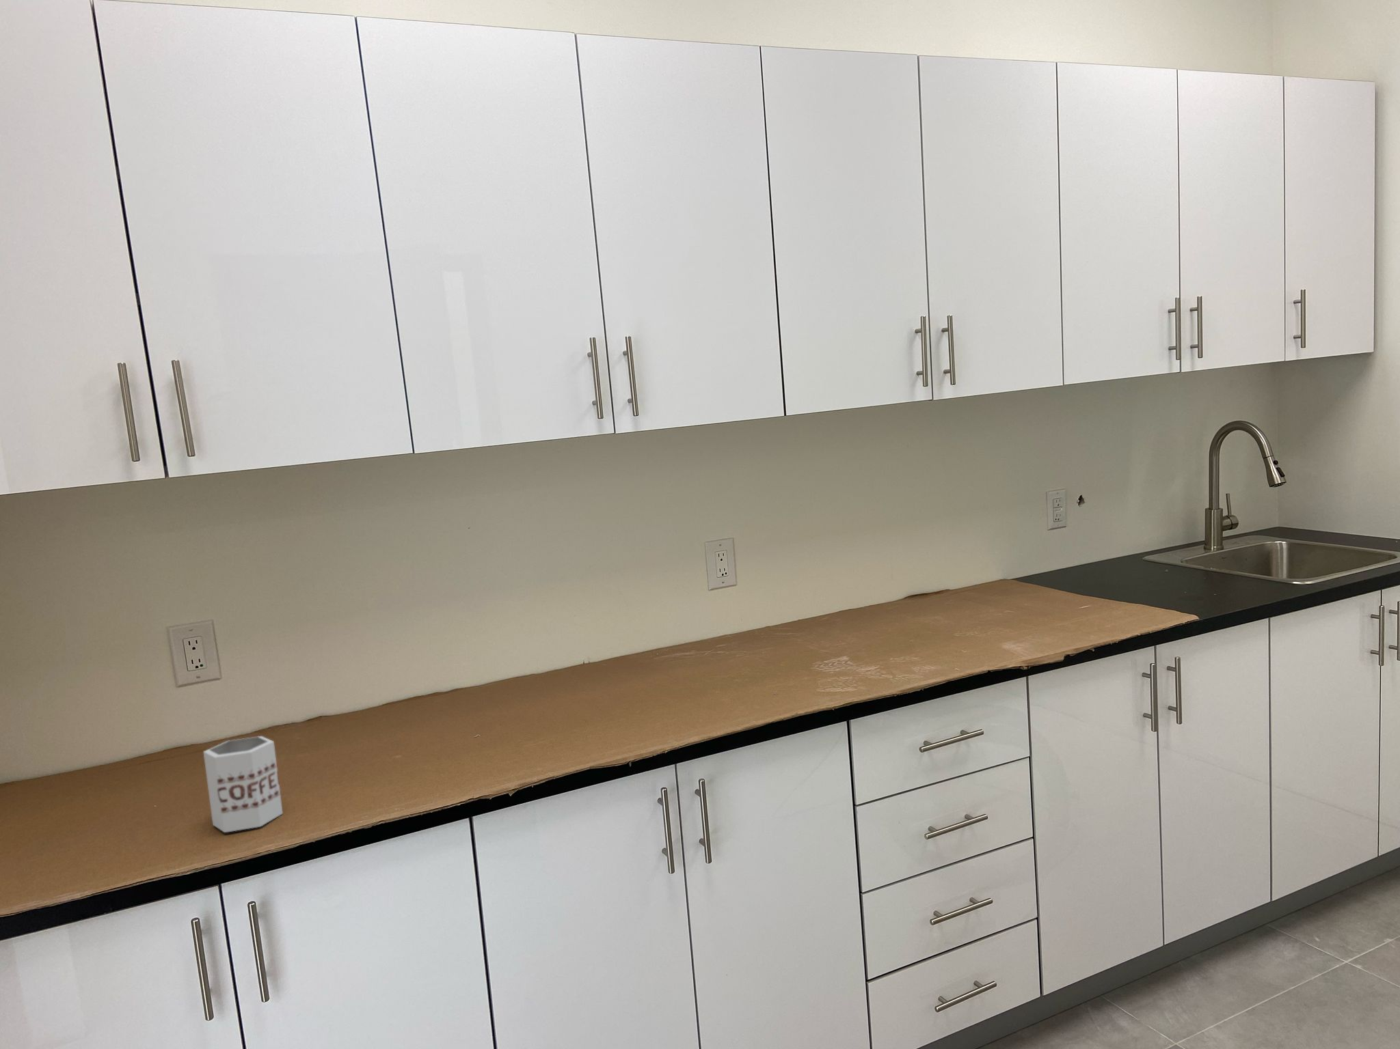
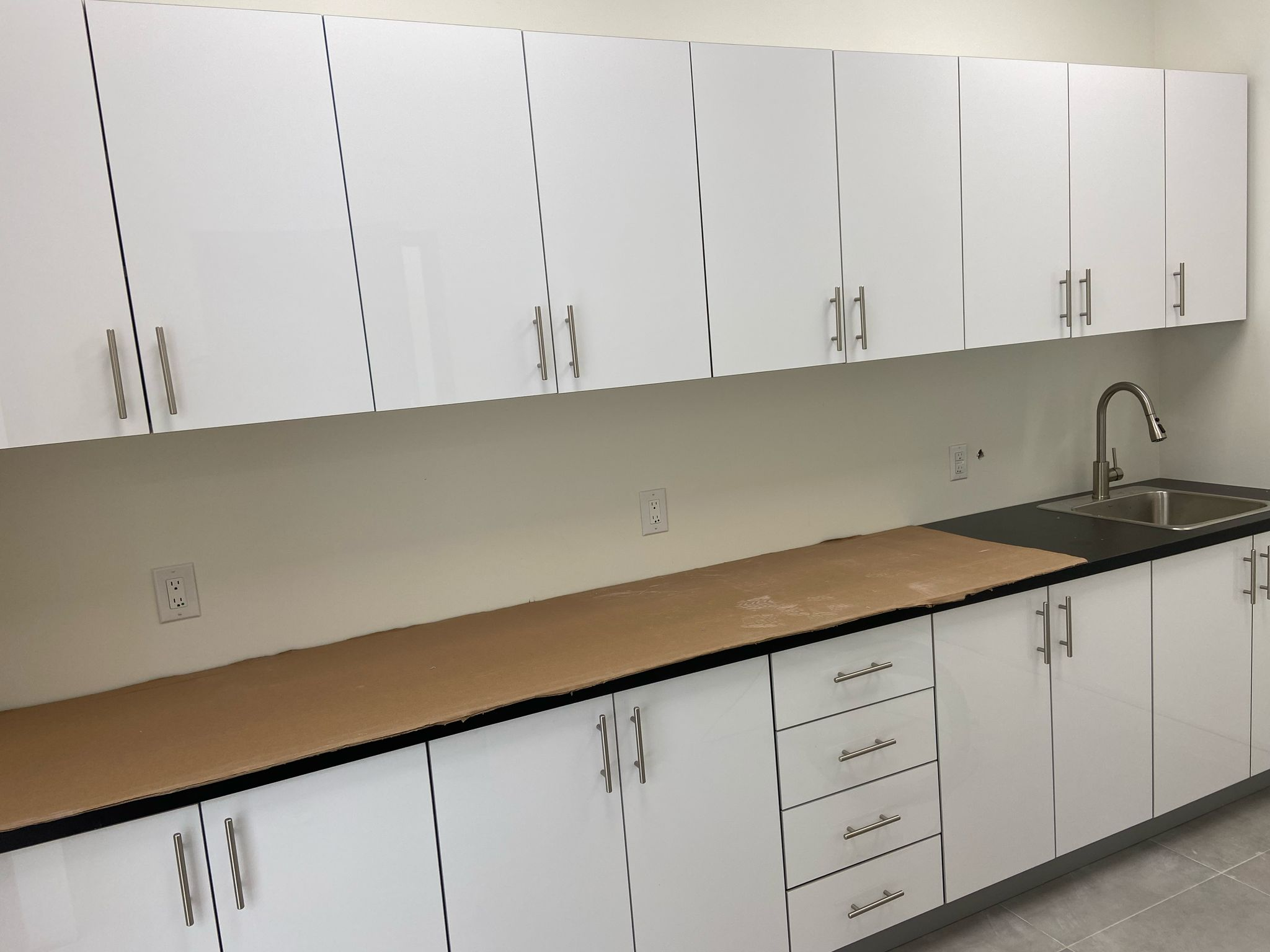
- mug (241, 782)
